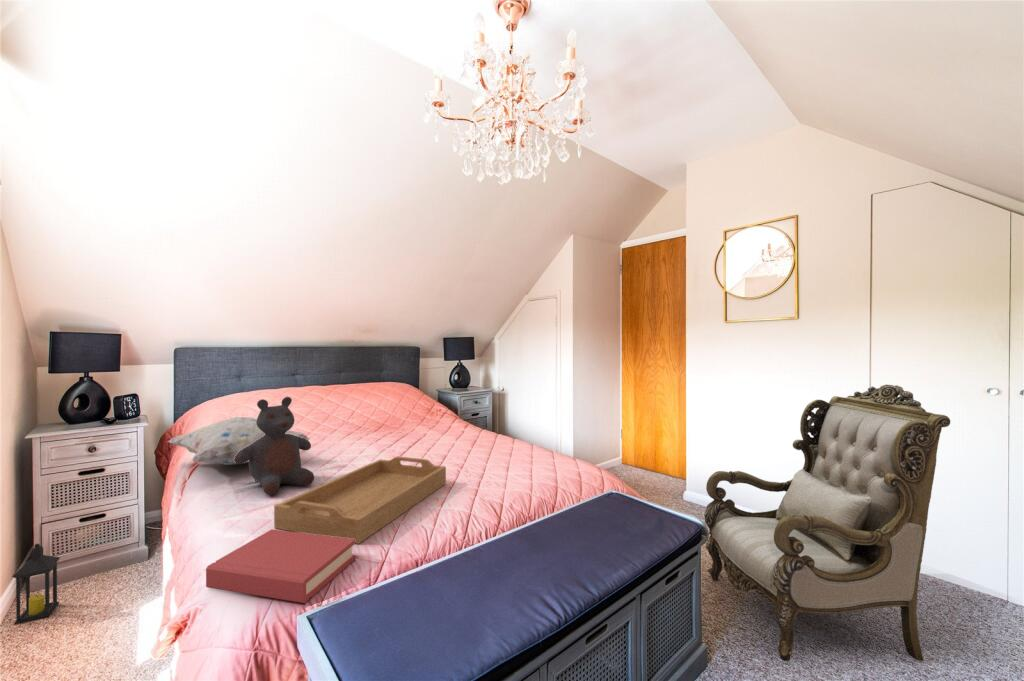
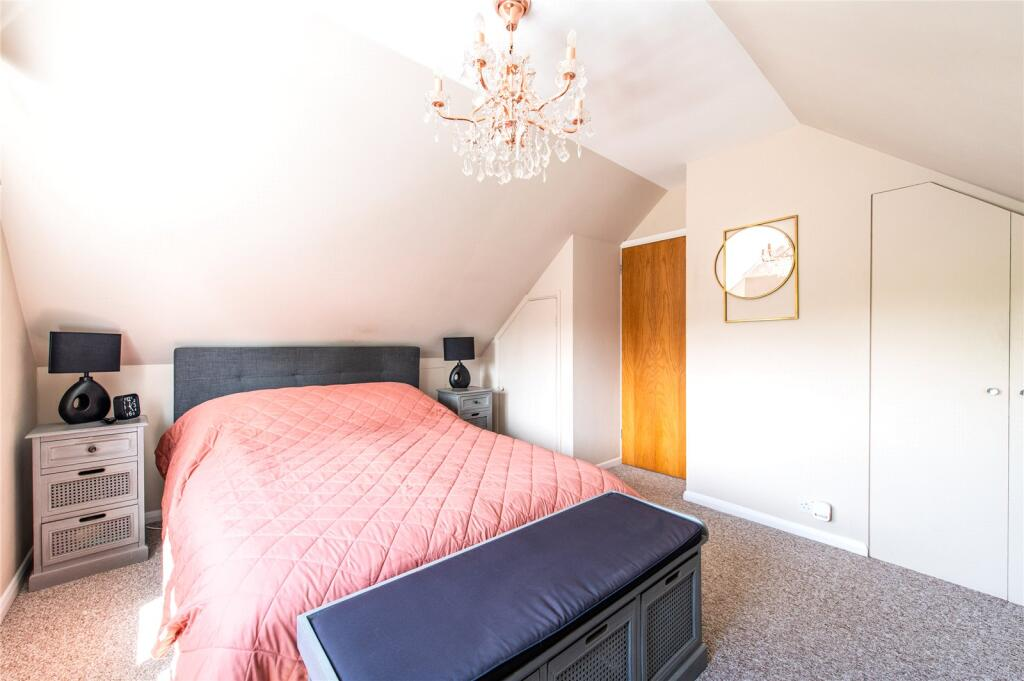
- lantern (37, 574)
- teddy bear (280, 442)
- serving tray (371, 490)
- hardback book (285, 562)
- decorative pillow (239, 440)
- armchair (814, 499)
